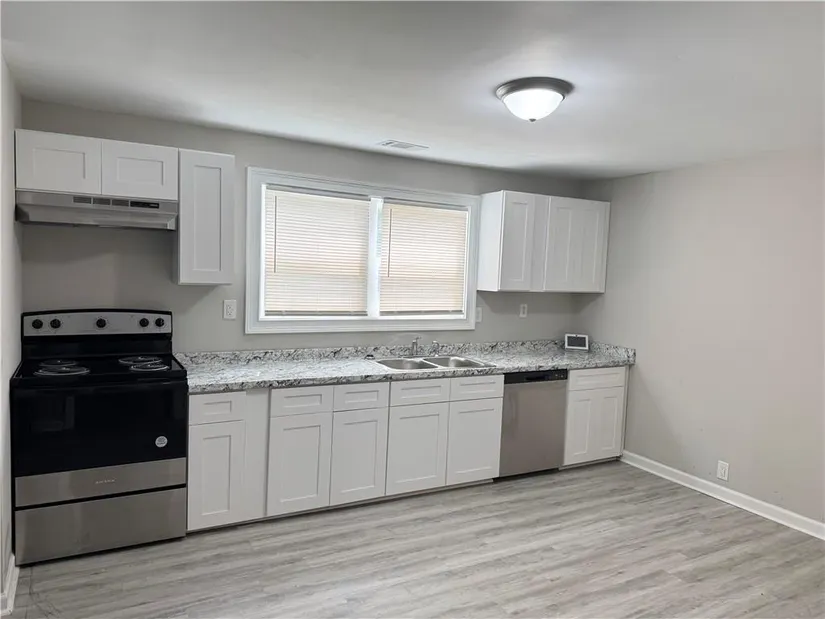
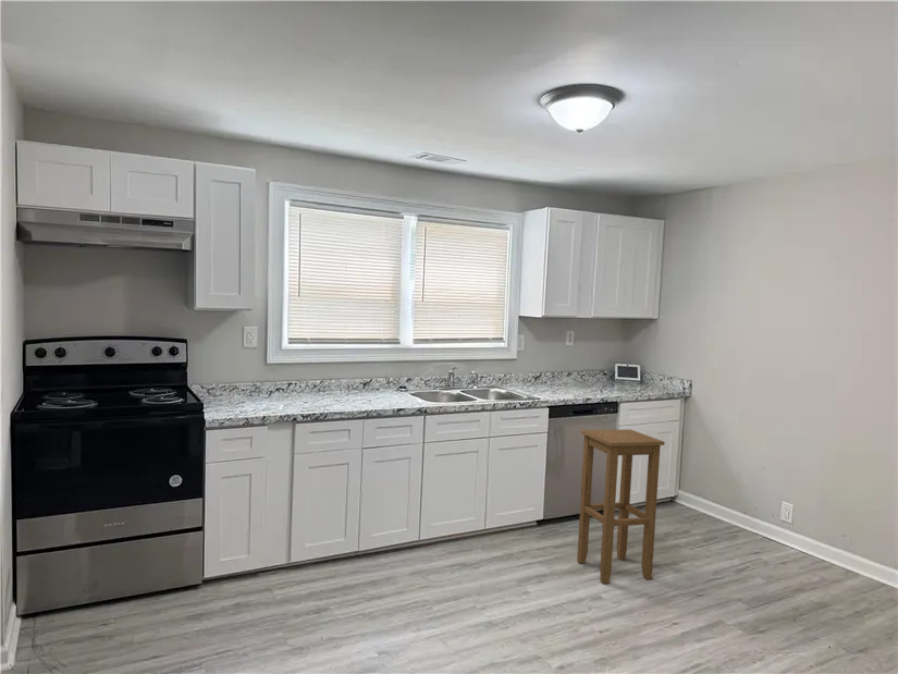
+ stool (617, 503)
